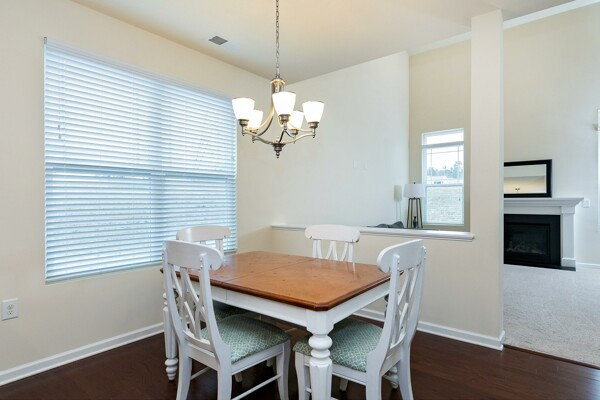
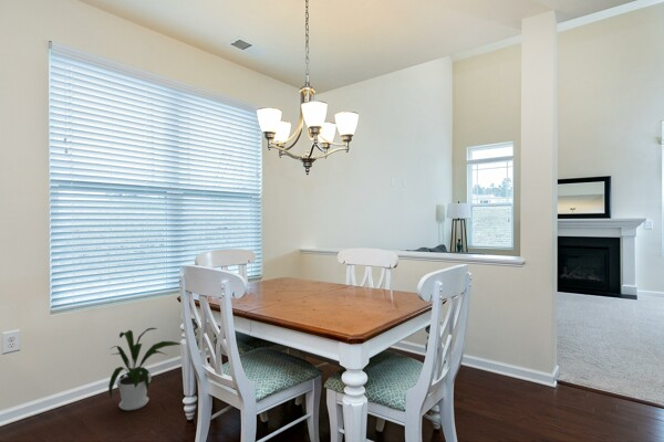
+ house plant (135, 364)
